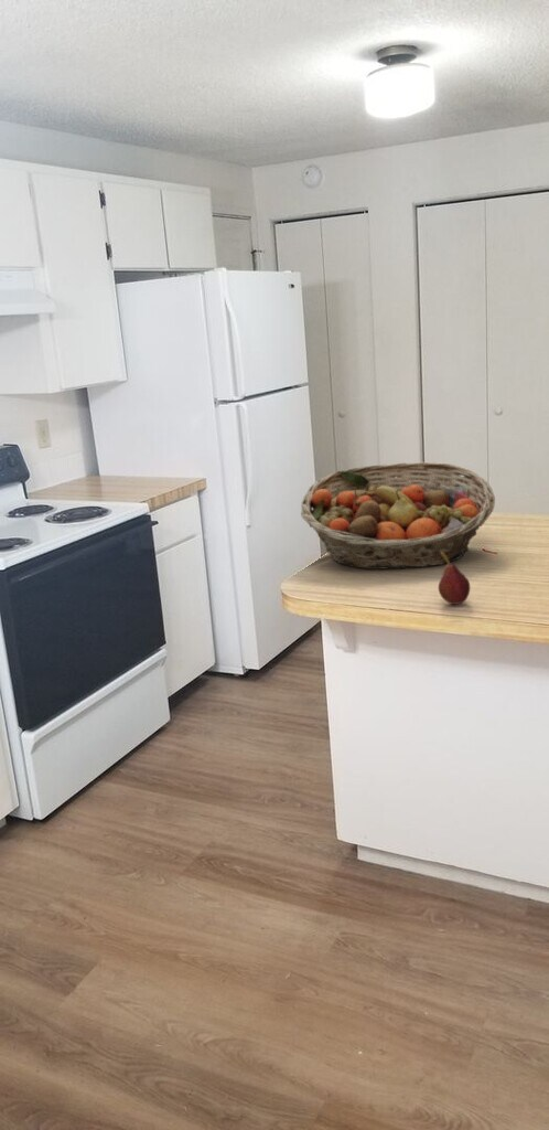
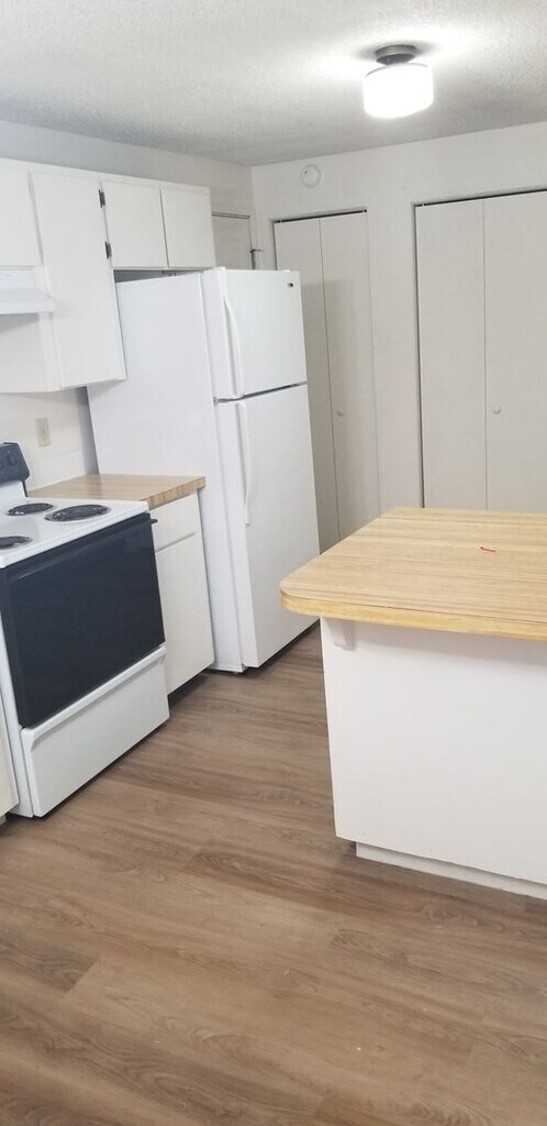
- fruit (453, 577)
- fruit basket (396, 514)
